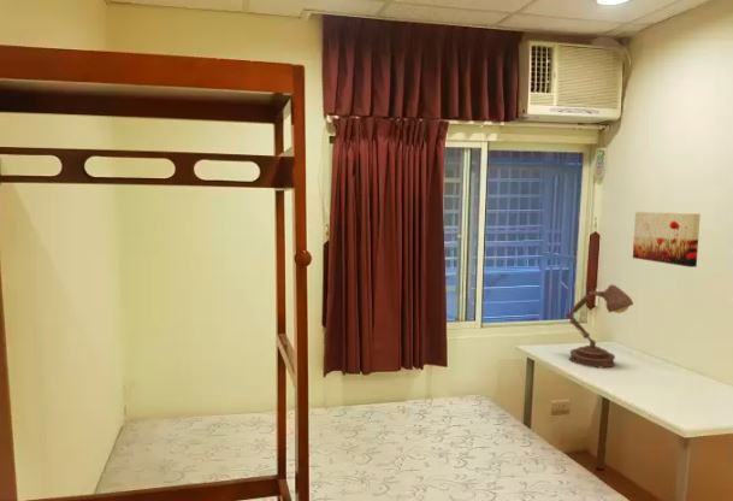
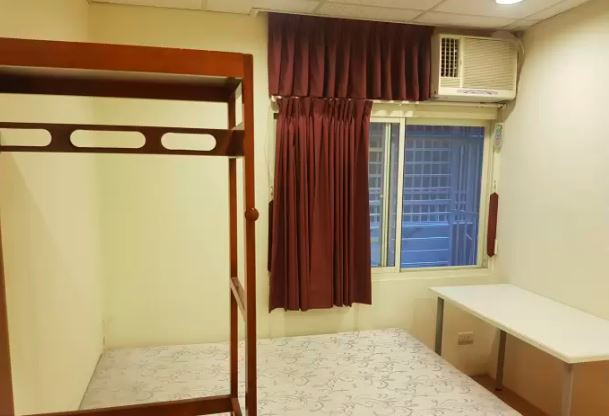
- wall art (663, 237)
- desk lamp (587, 332)
